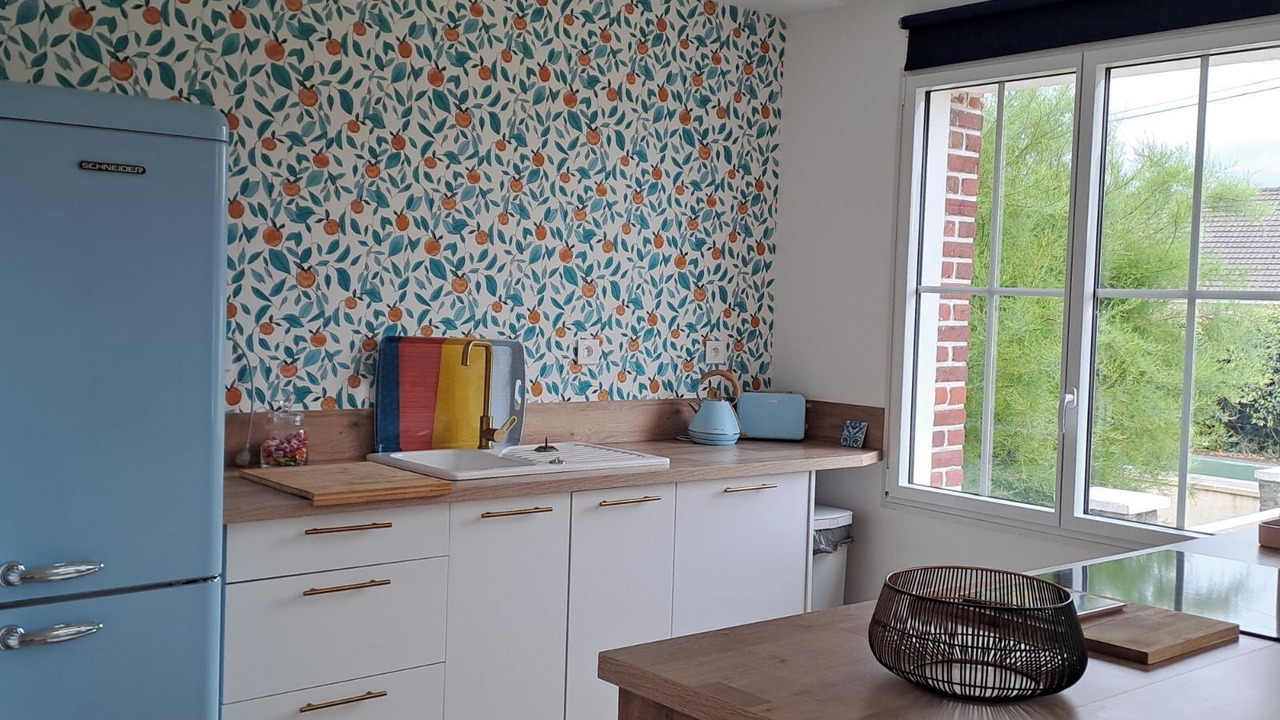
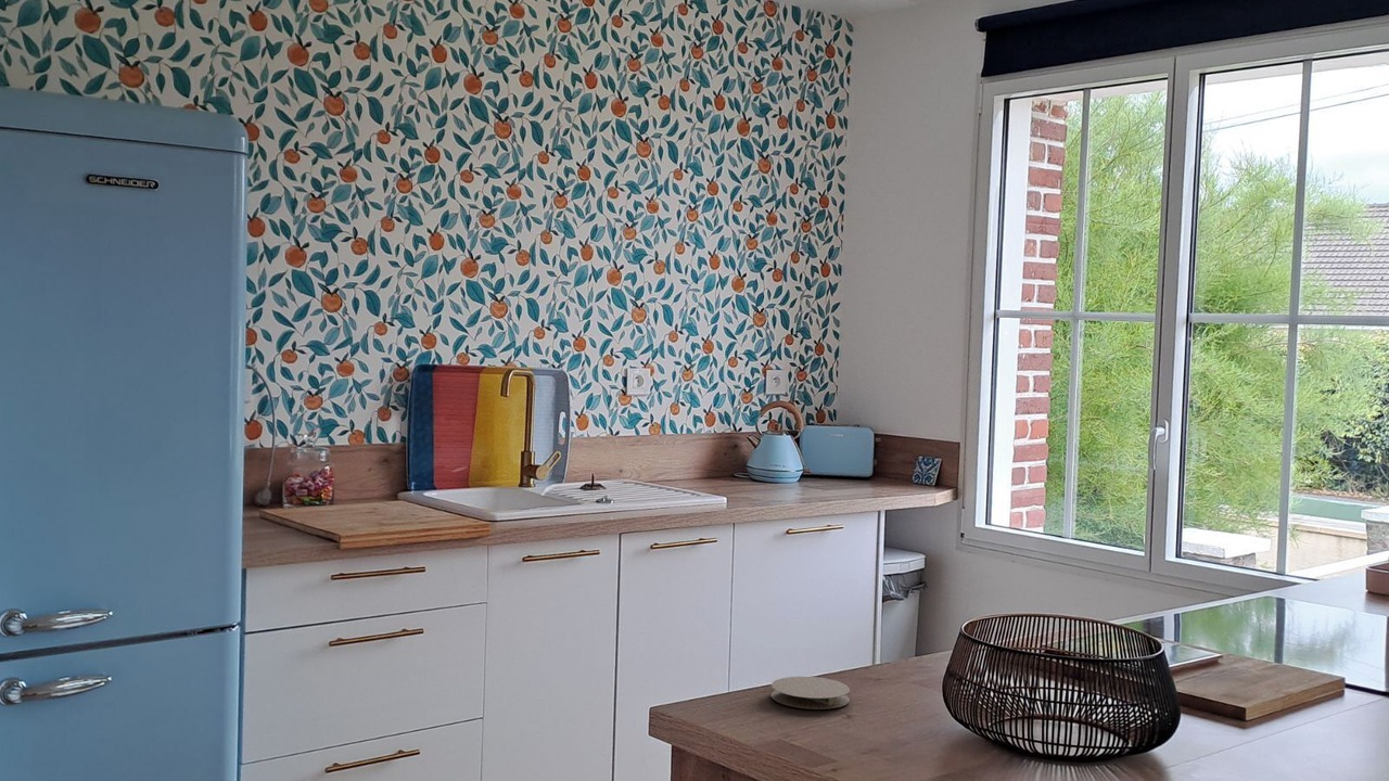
+ coaster (810, 692)
